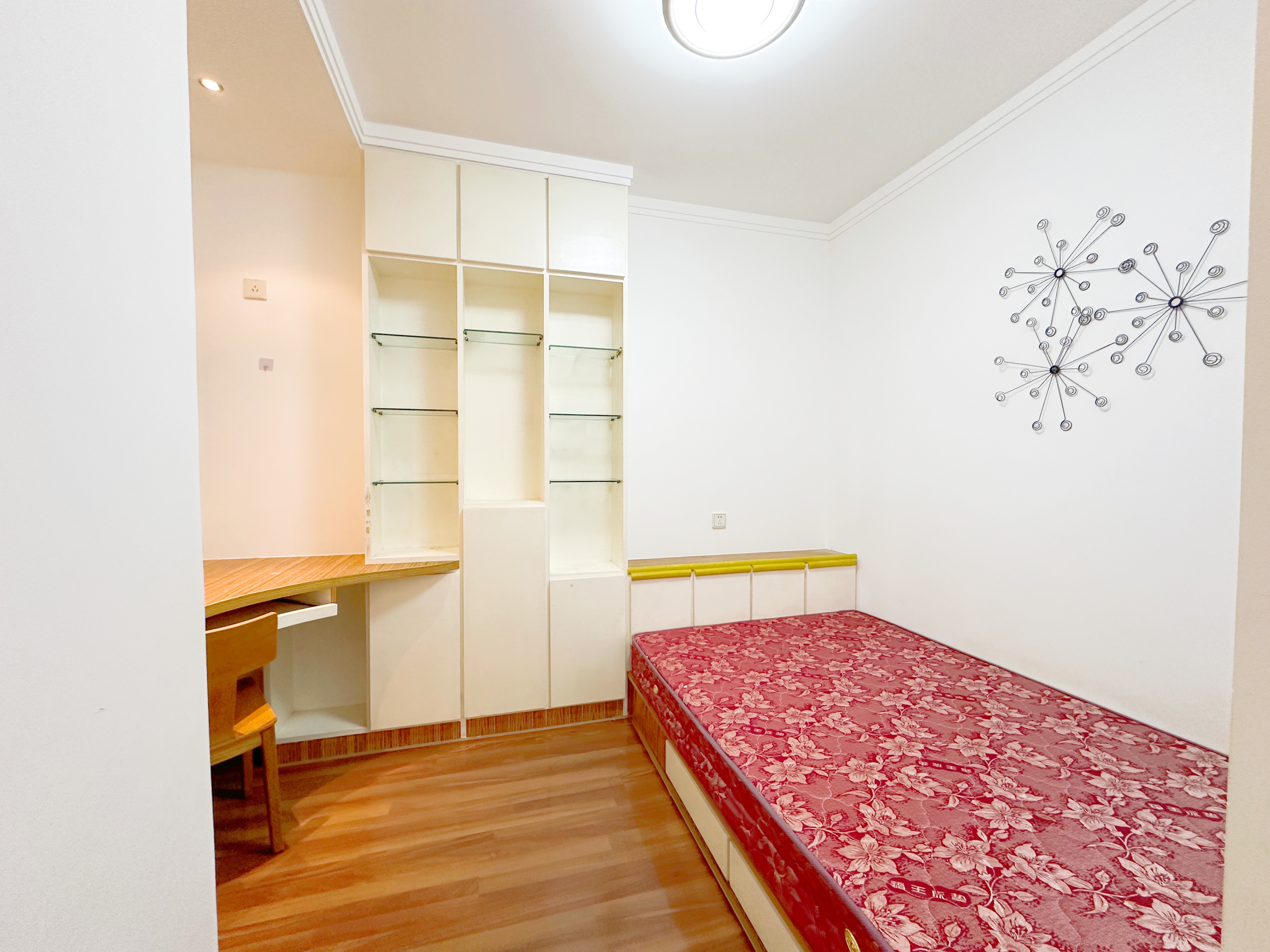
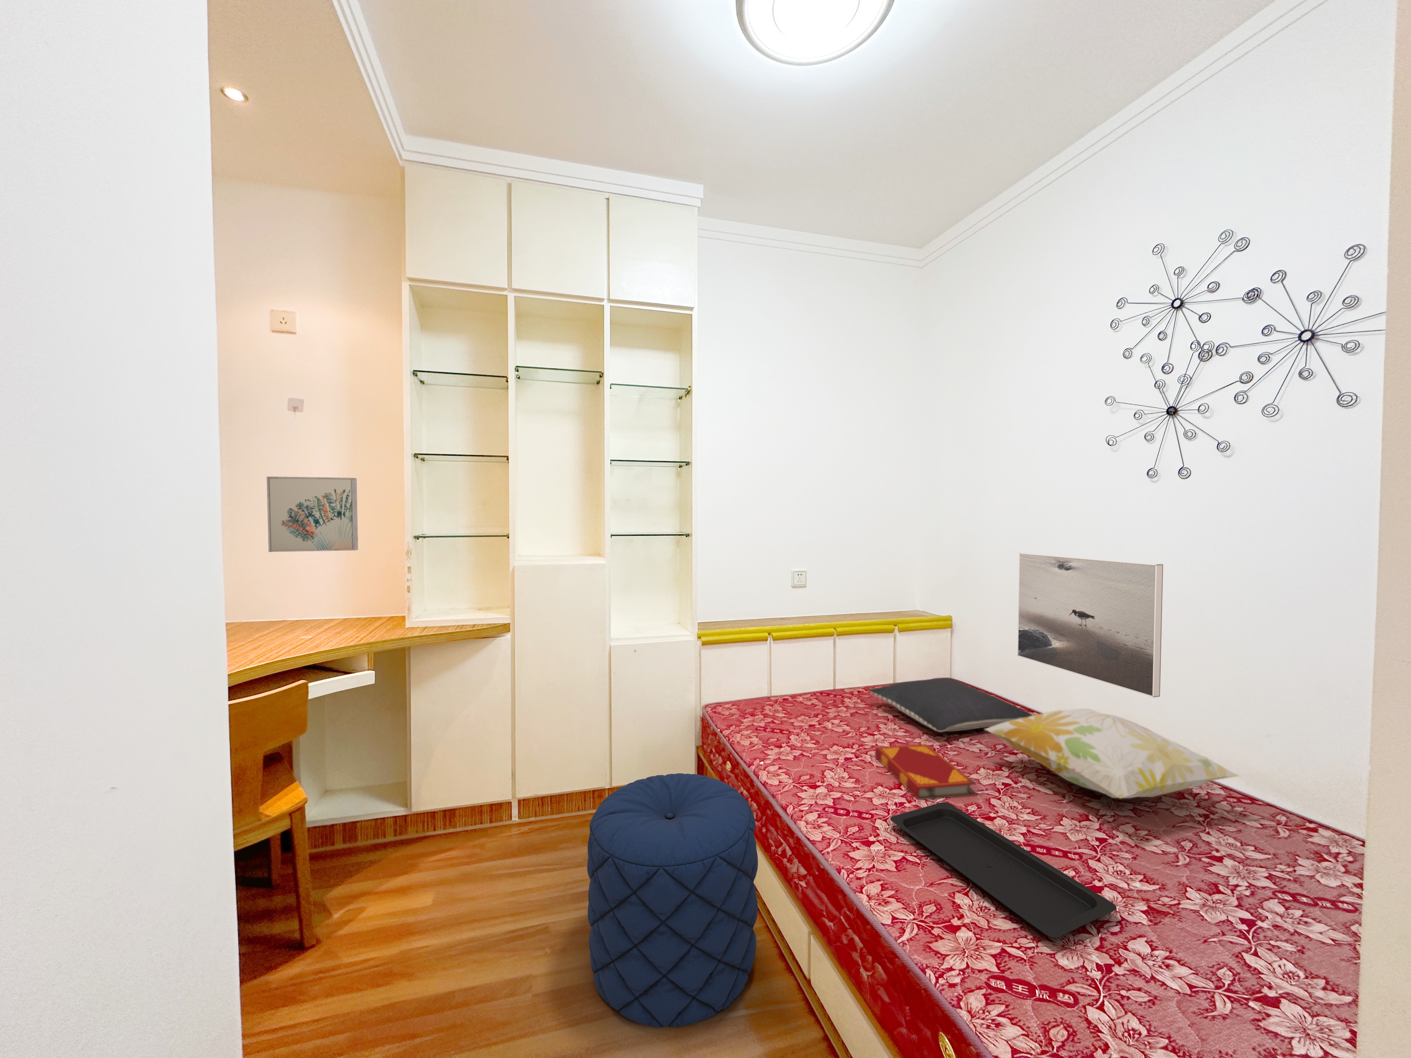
+ decorative pillow (1100, 750)
+ hardback book (922, 770)
+ serving tray (989, 861)
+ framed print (1081, 616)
+ pillow (947, 702)
+ pouf (673, 878)
+ wall art (313, 513)
